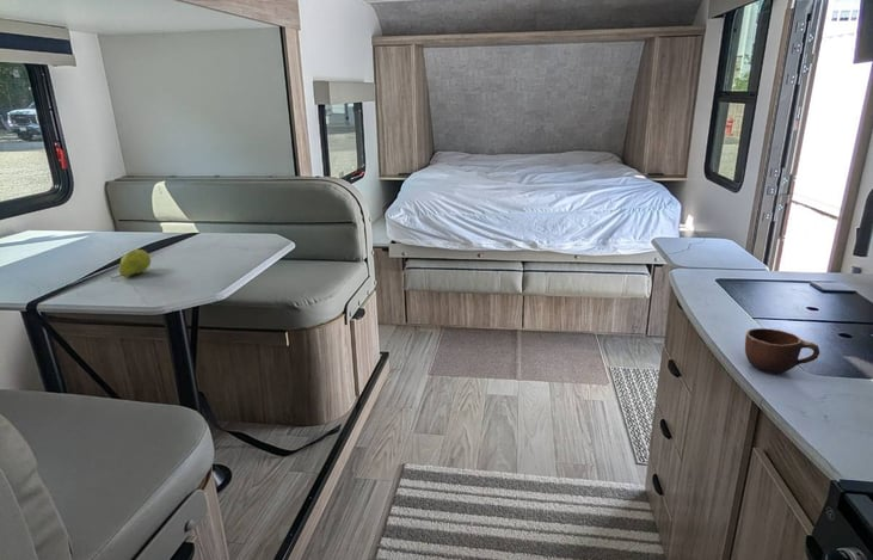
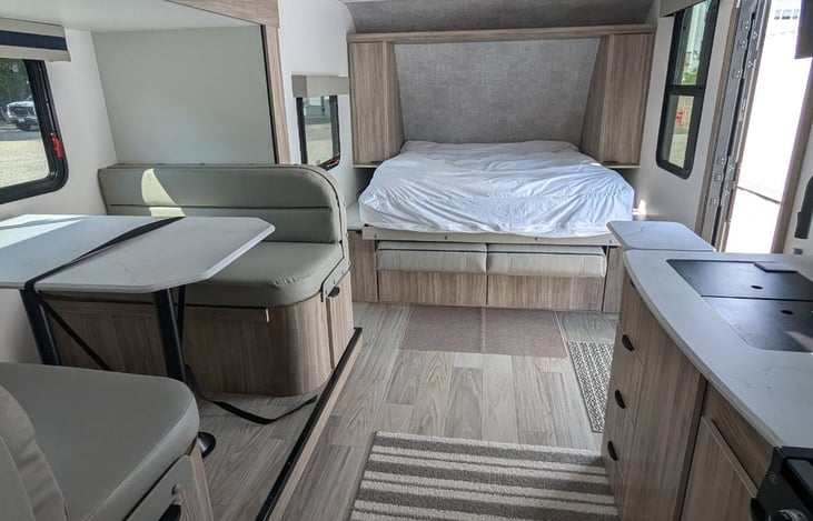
- fruit (130, 261)
- mug (776, 351)
